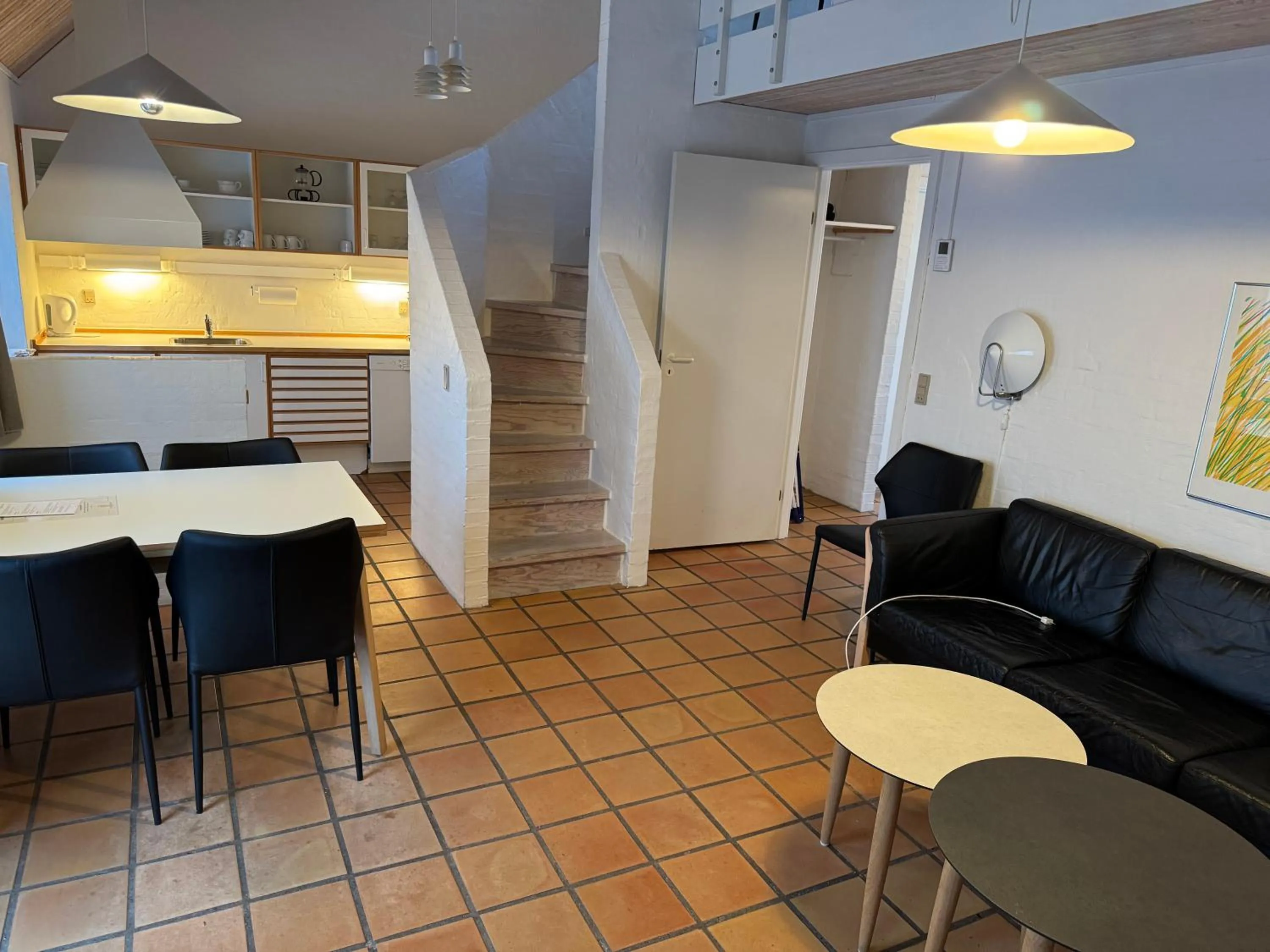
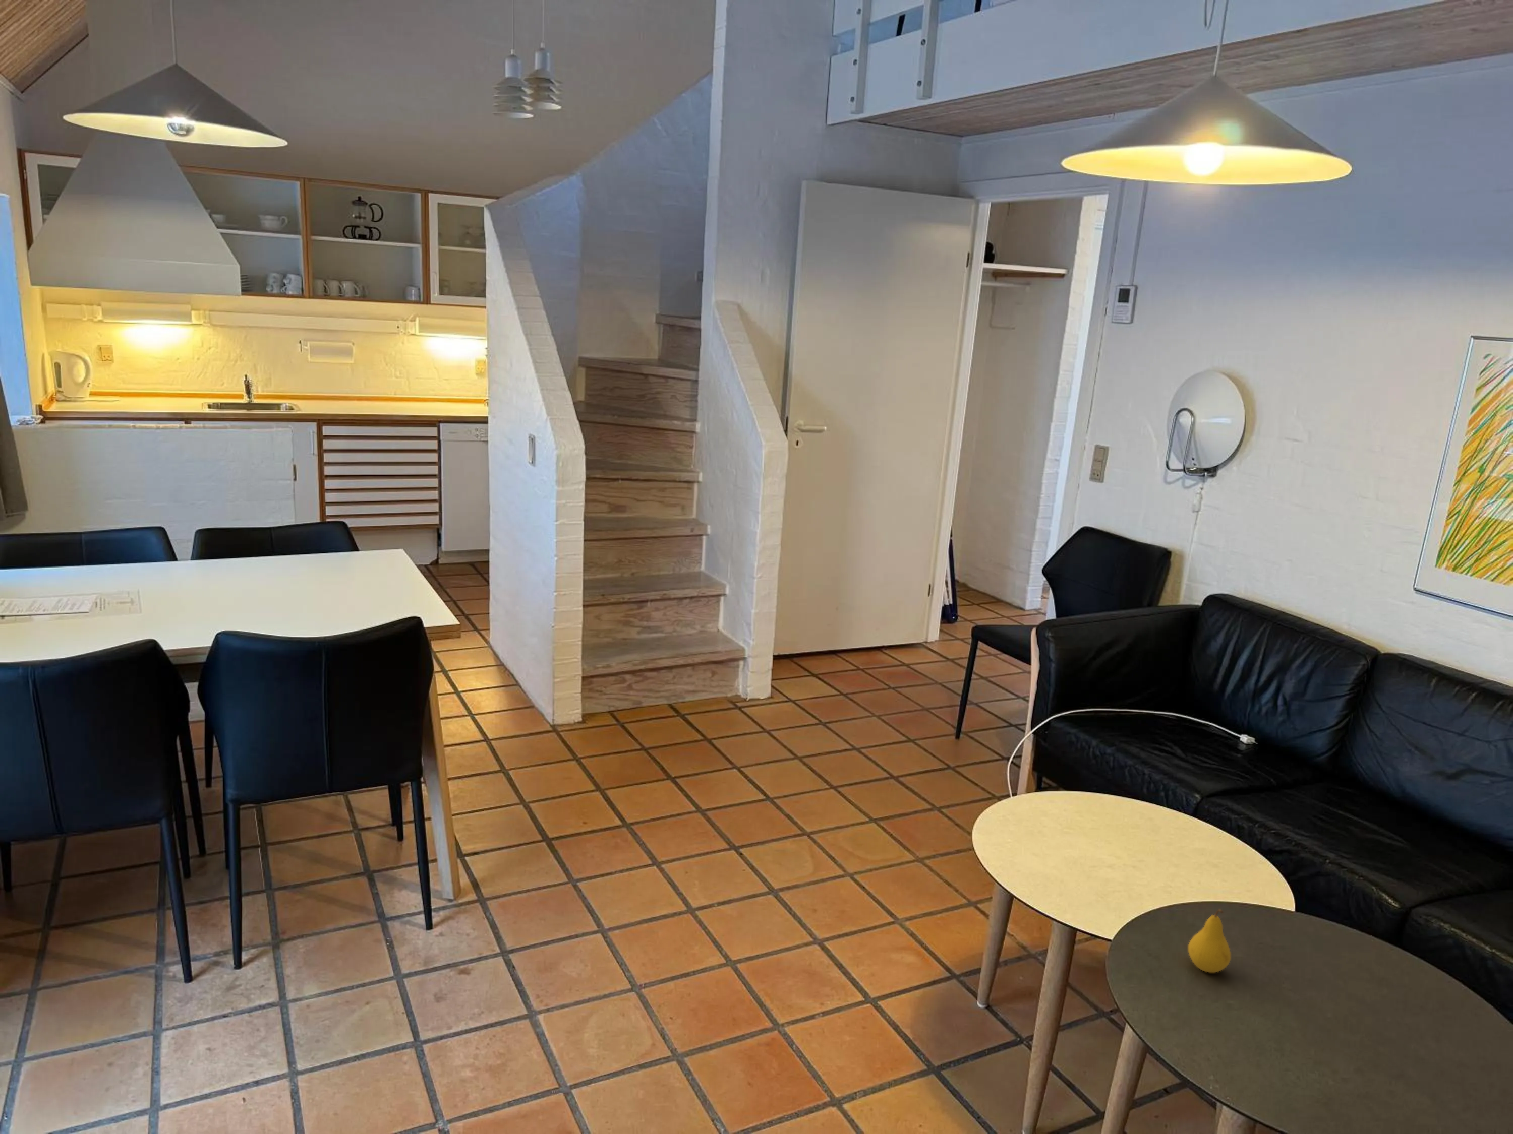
+ fruit (1212, 936)
